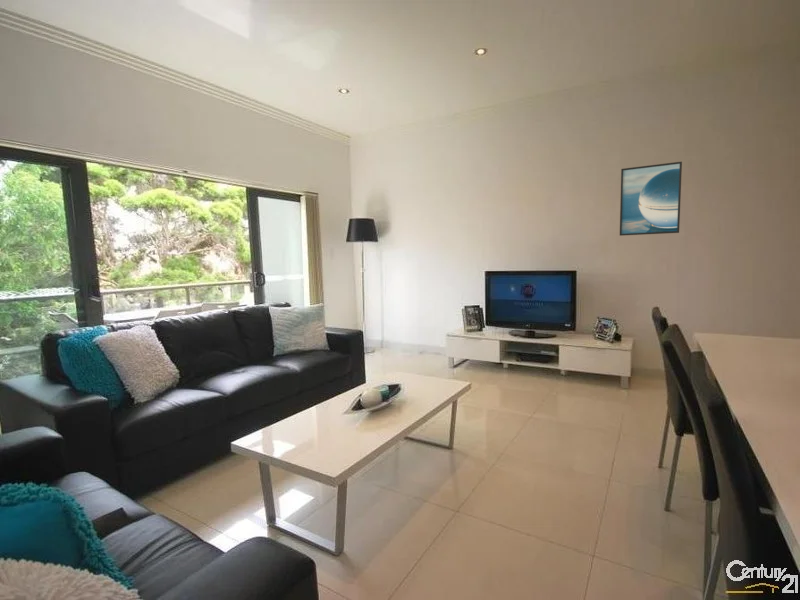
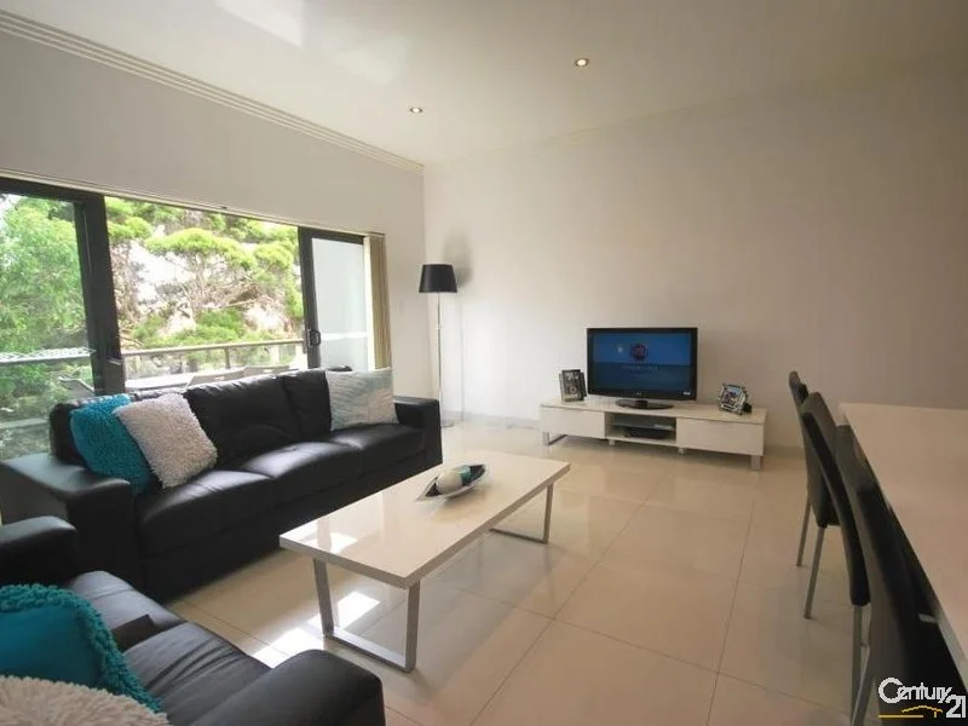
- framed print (649, 200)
